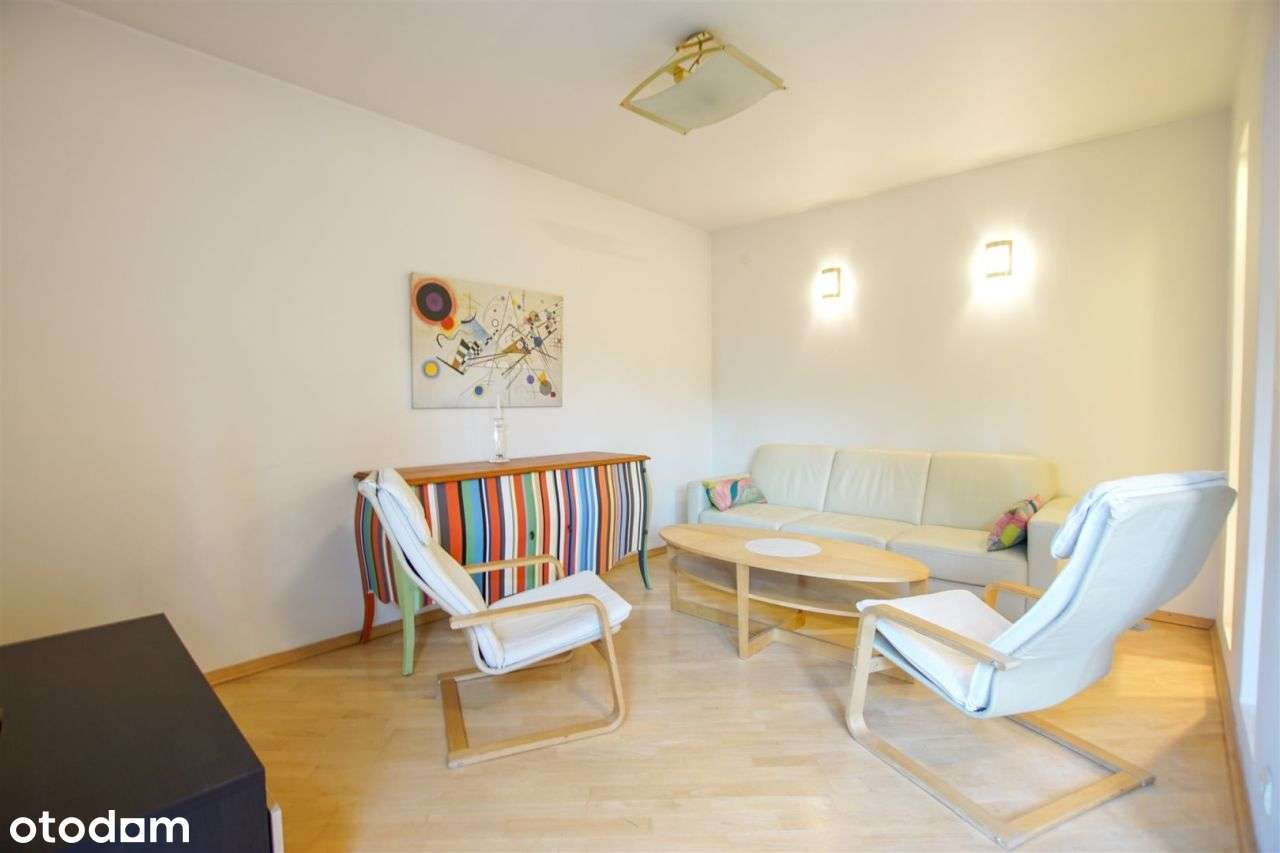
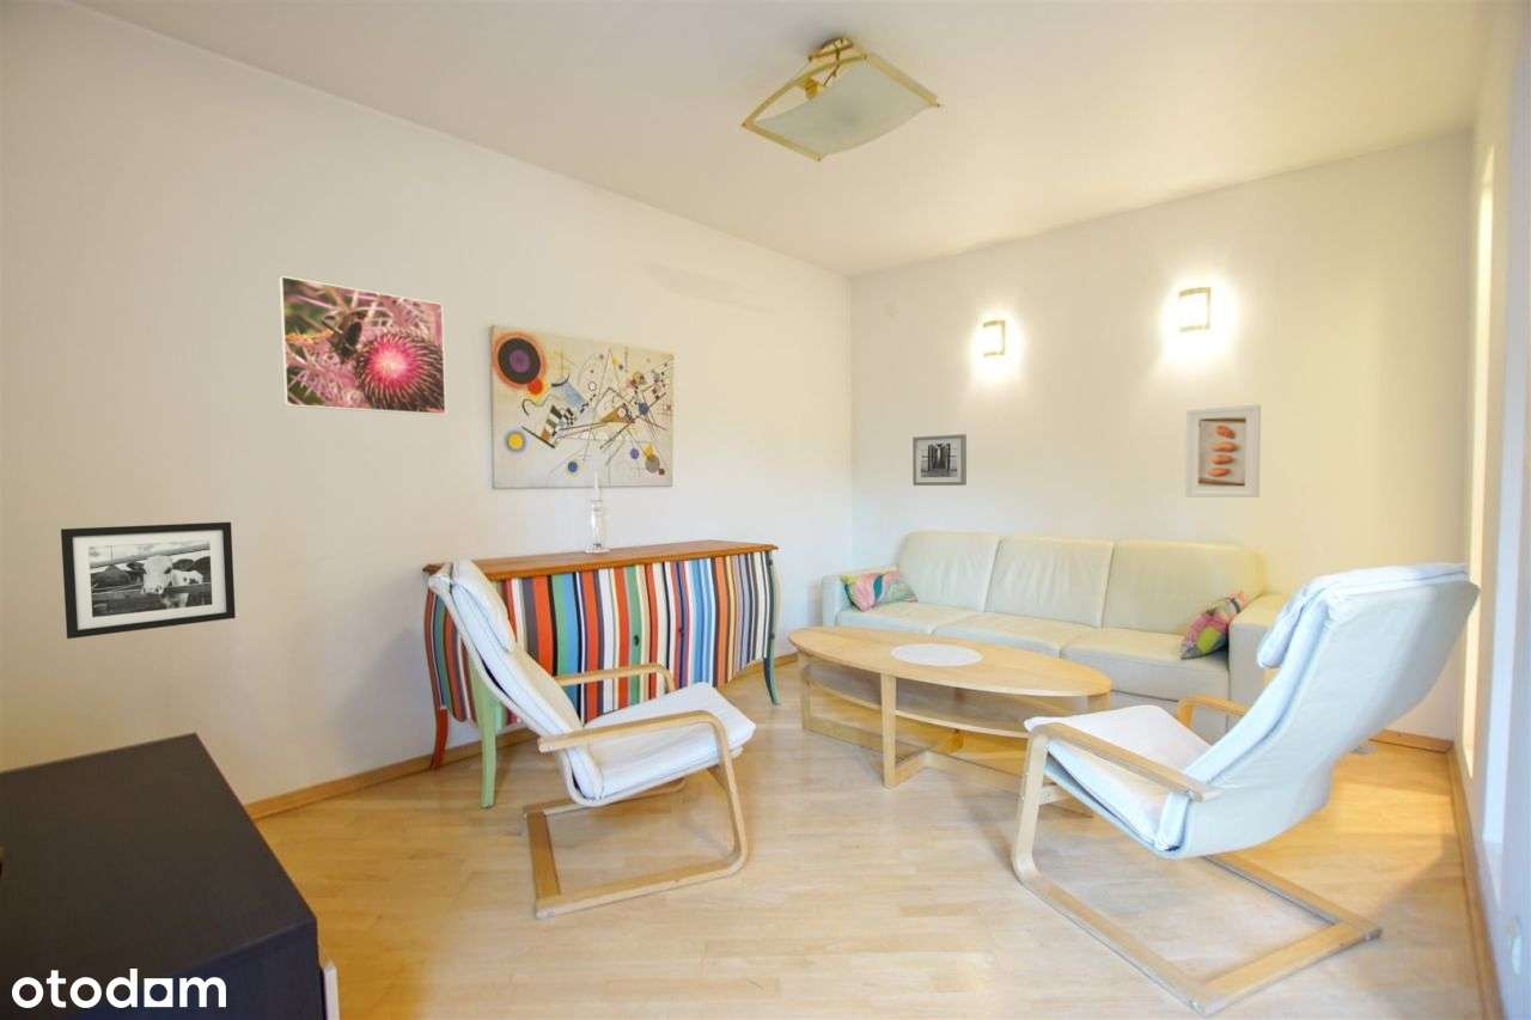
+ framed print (368, 350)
+ wall art (939, 460)
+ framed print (1221, 452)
+ picture frame (153, 576)
